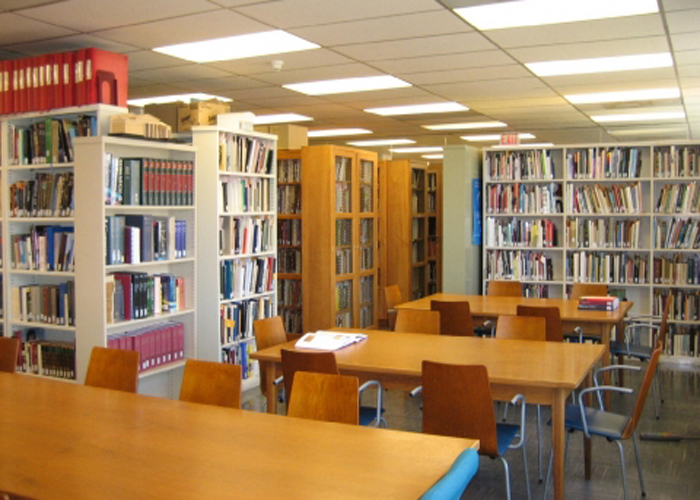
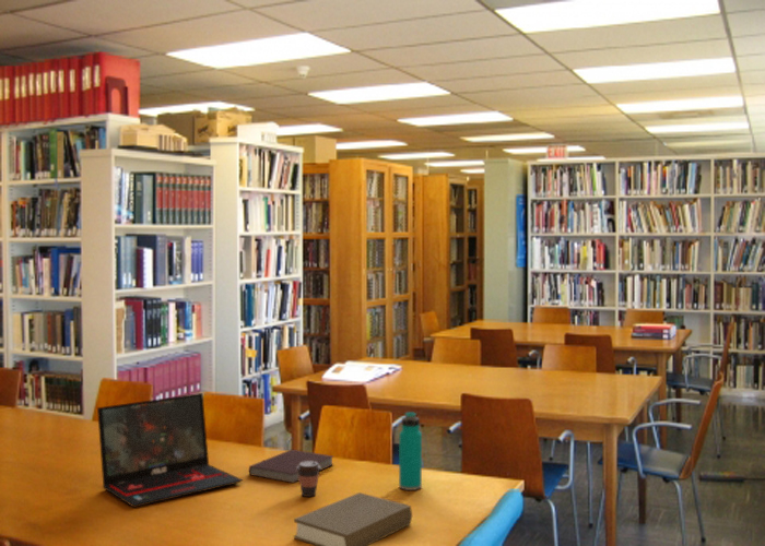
+ water bottle (410, 449)
+ notebook (292, 465)
+ coffee cup (308, 478)
+ laptop (170, 446)
+ book (354, 521)
